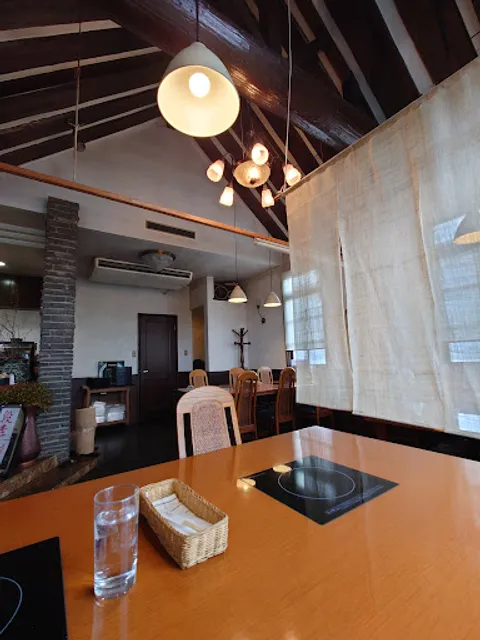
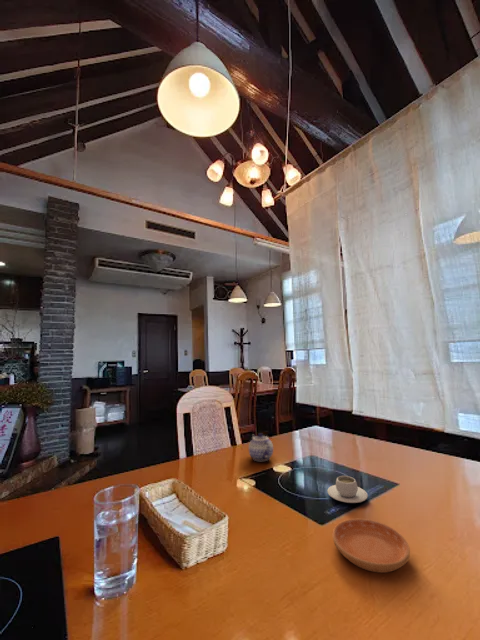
+ teapot (260, 445)
+ saucer (369, 545)
+ teacup (346, 488)
